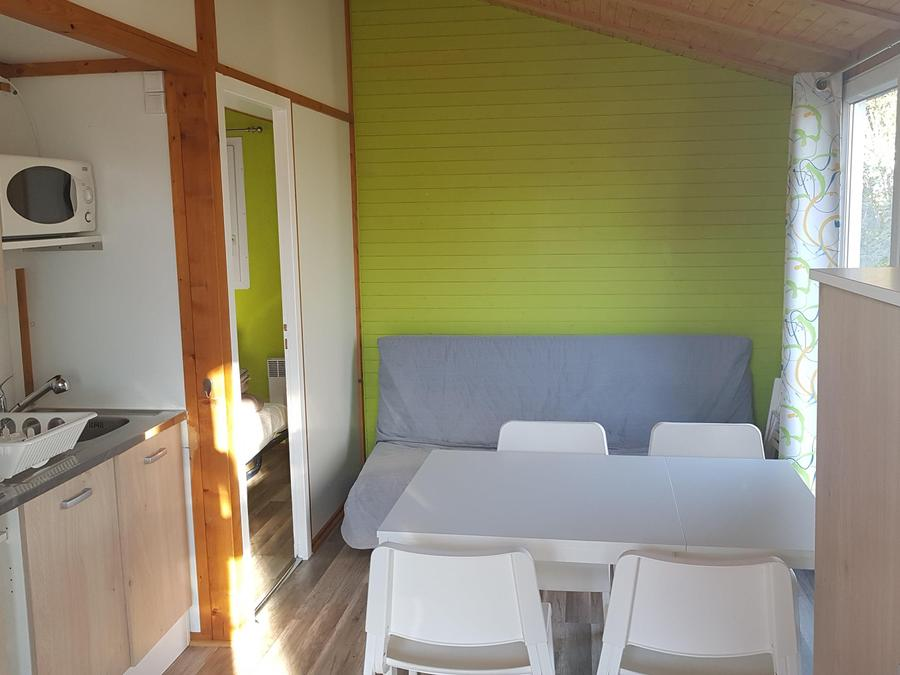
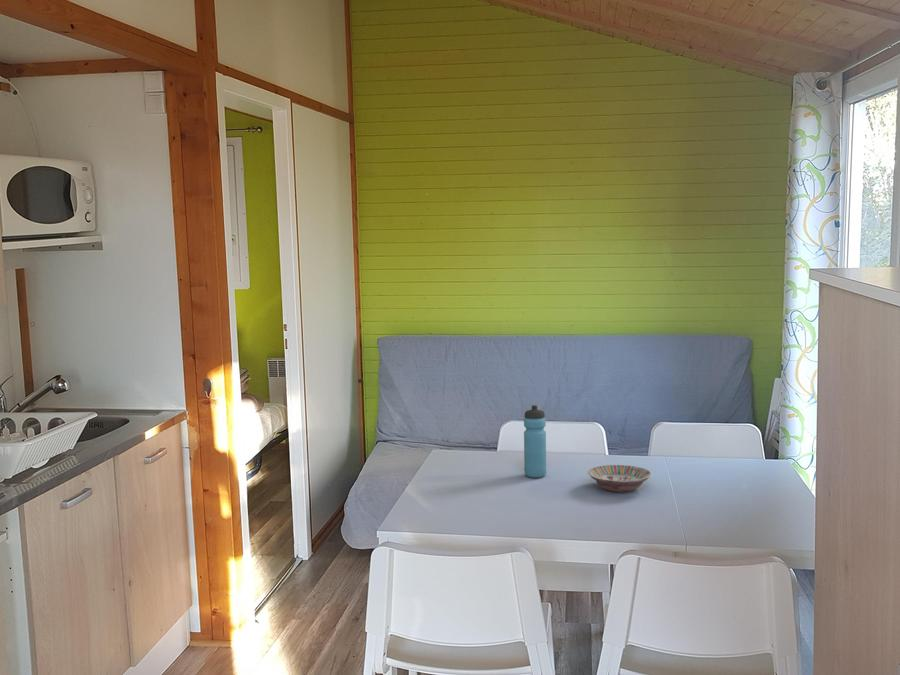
+ bowl (619, 480)
+ water bottle (534, 440)
